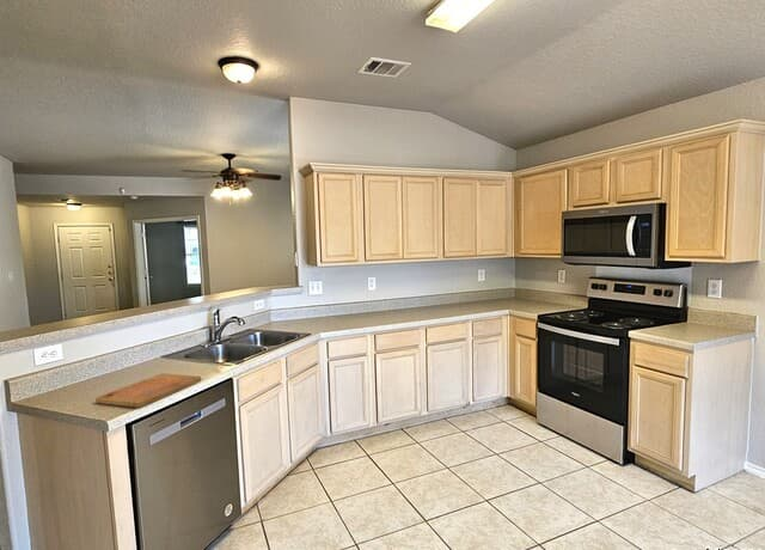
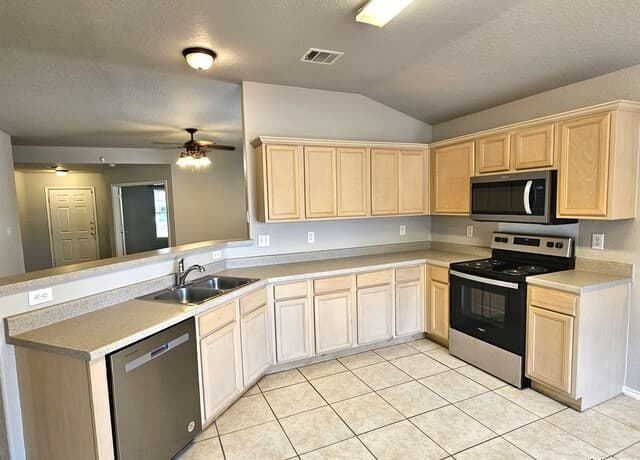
- cutting board (152, 387)
